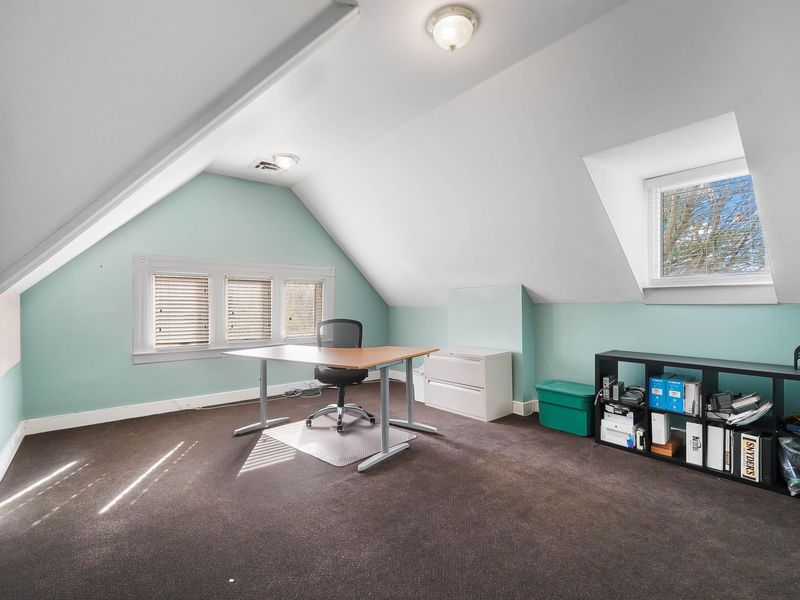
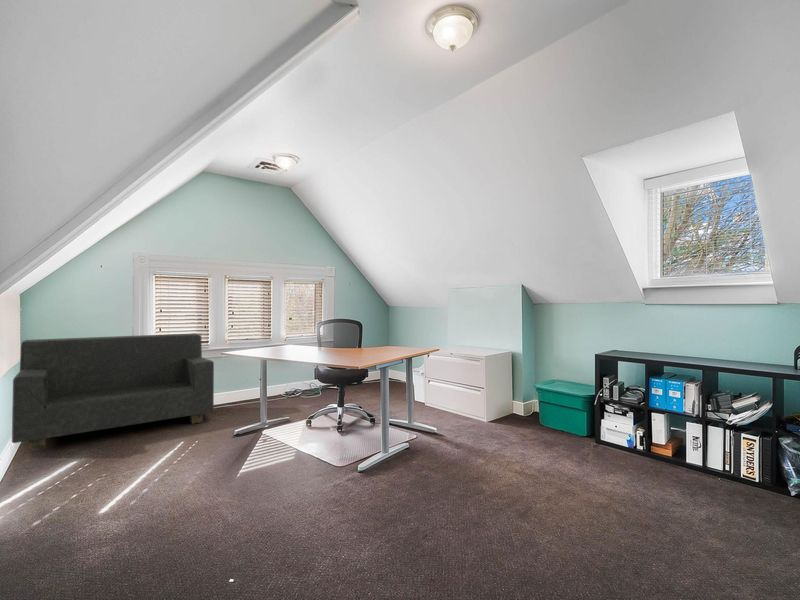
+ loveseat (123, 382)
